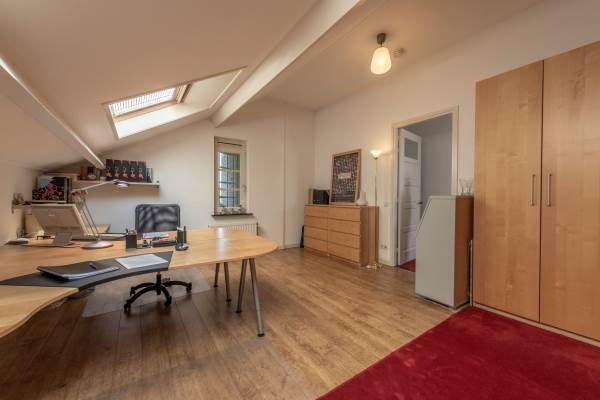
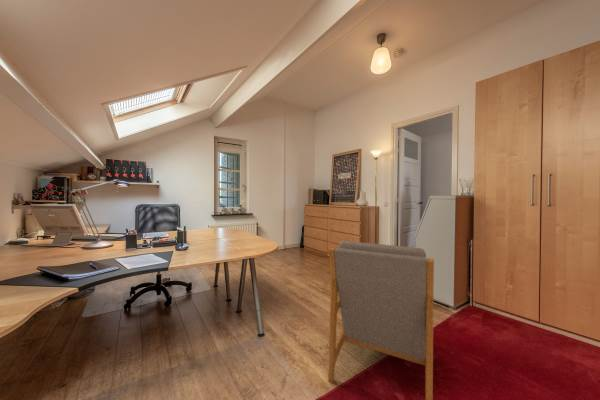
+ armchair (384, 298)
